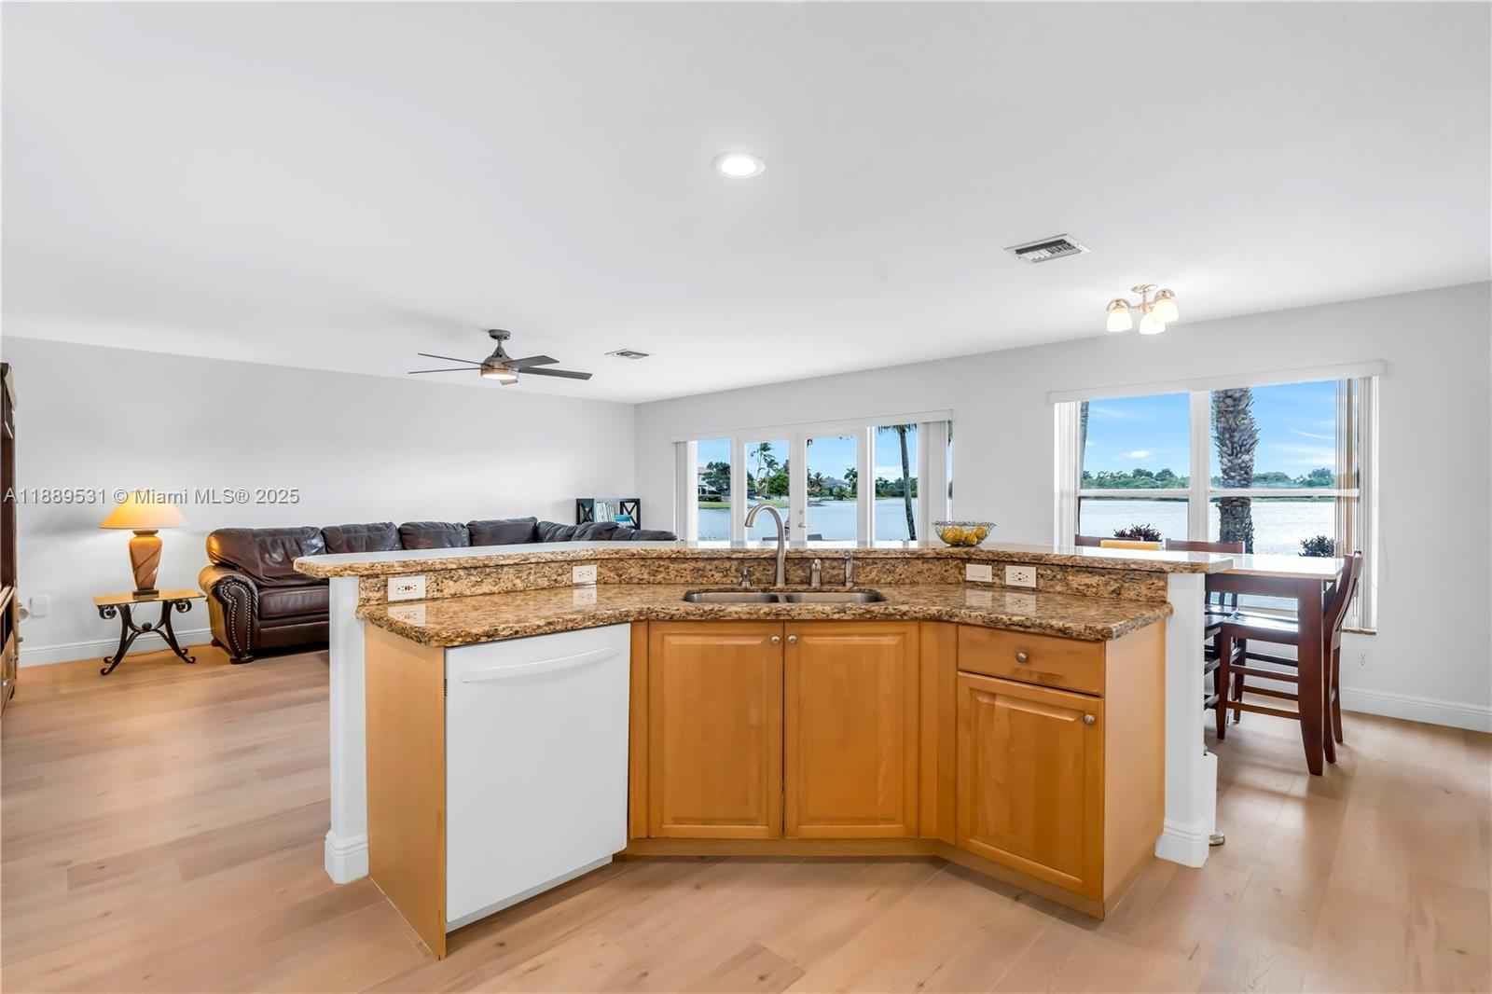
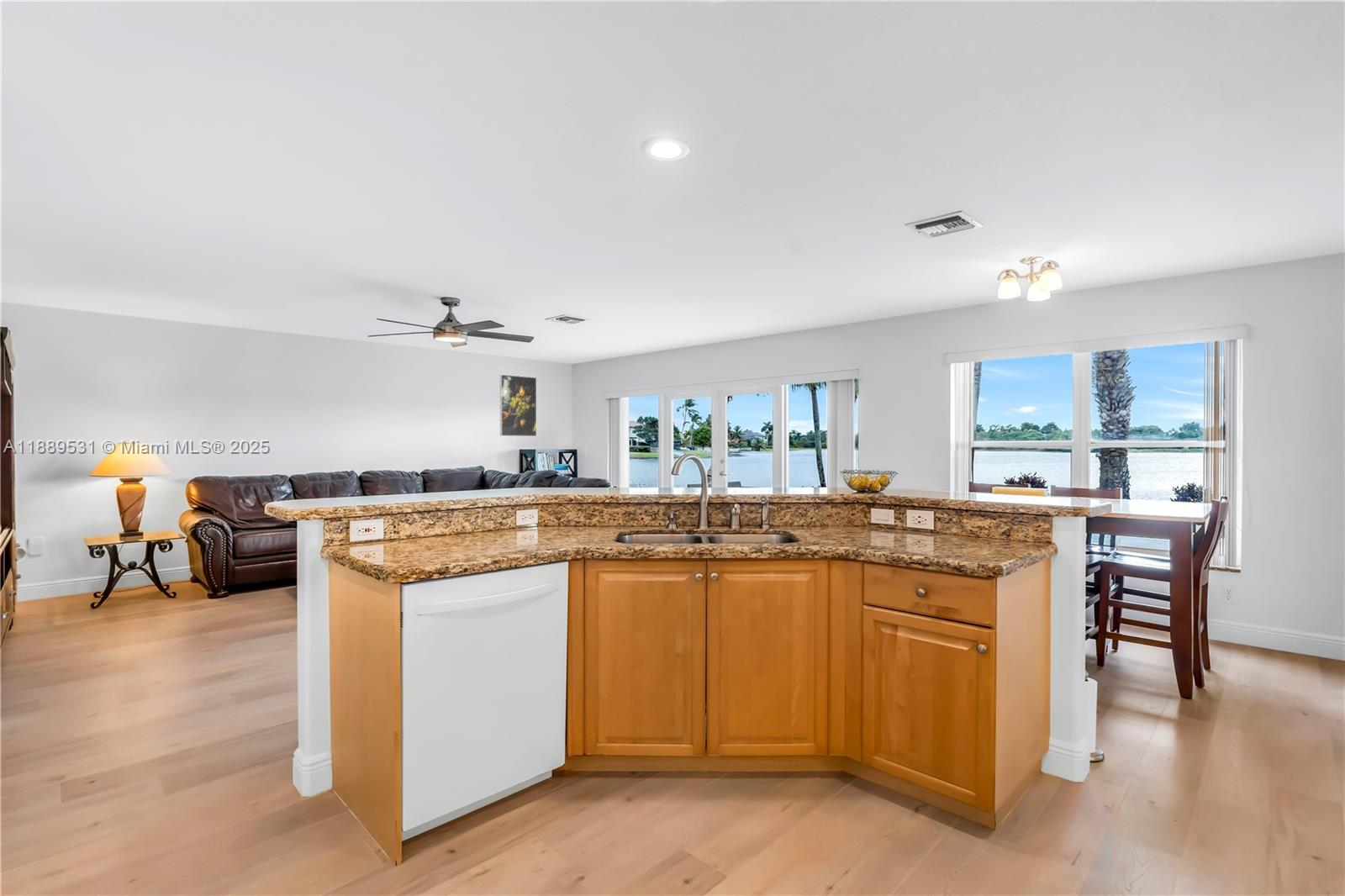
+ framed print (518, 406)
